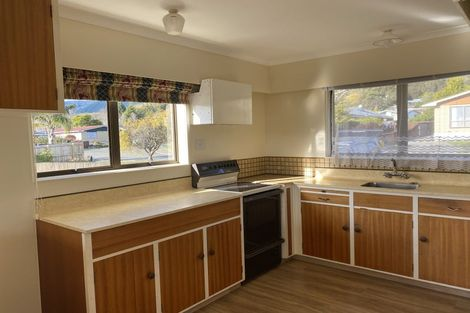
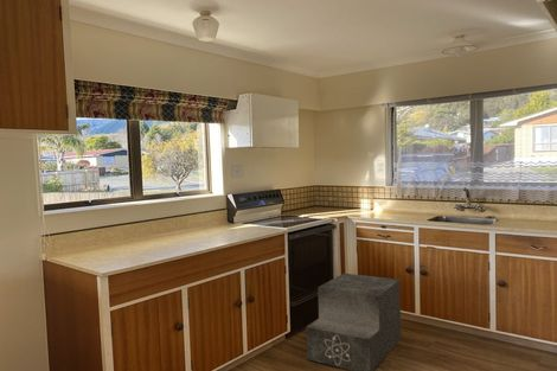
+ step stool (354, 318)
